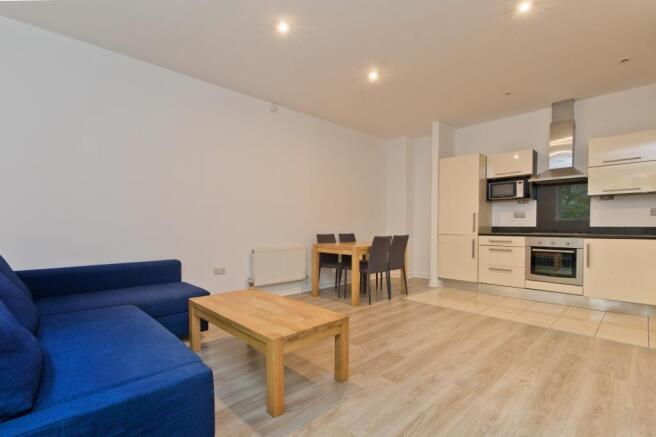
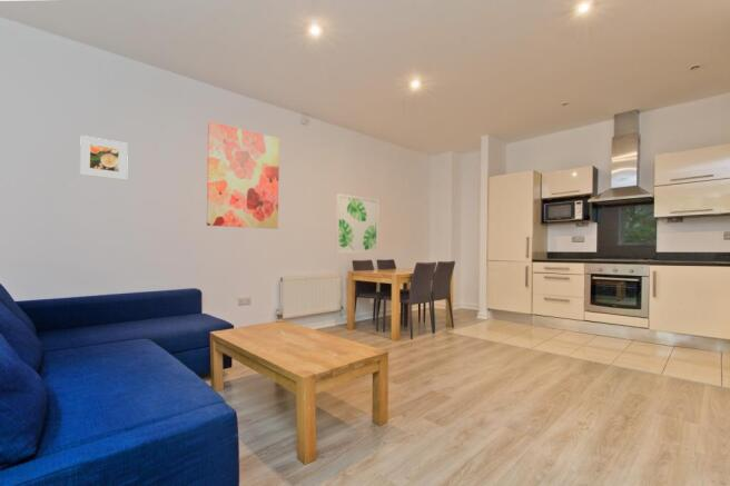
+ wall art (357, 225)
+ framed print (105, 158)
+ wall art (245, 178)
